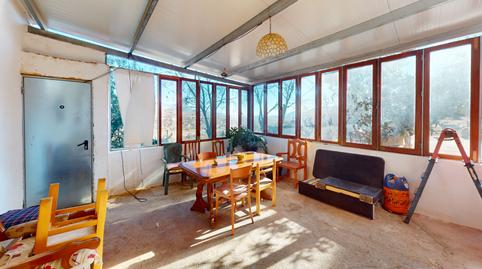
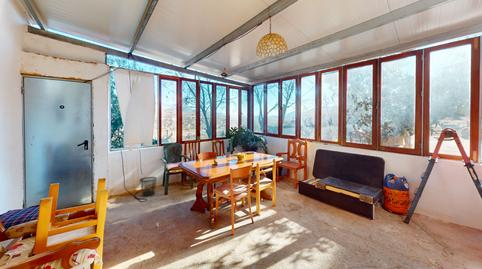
+ wastebasket (148, 186)
